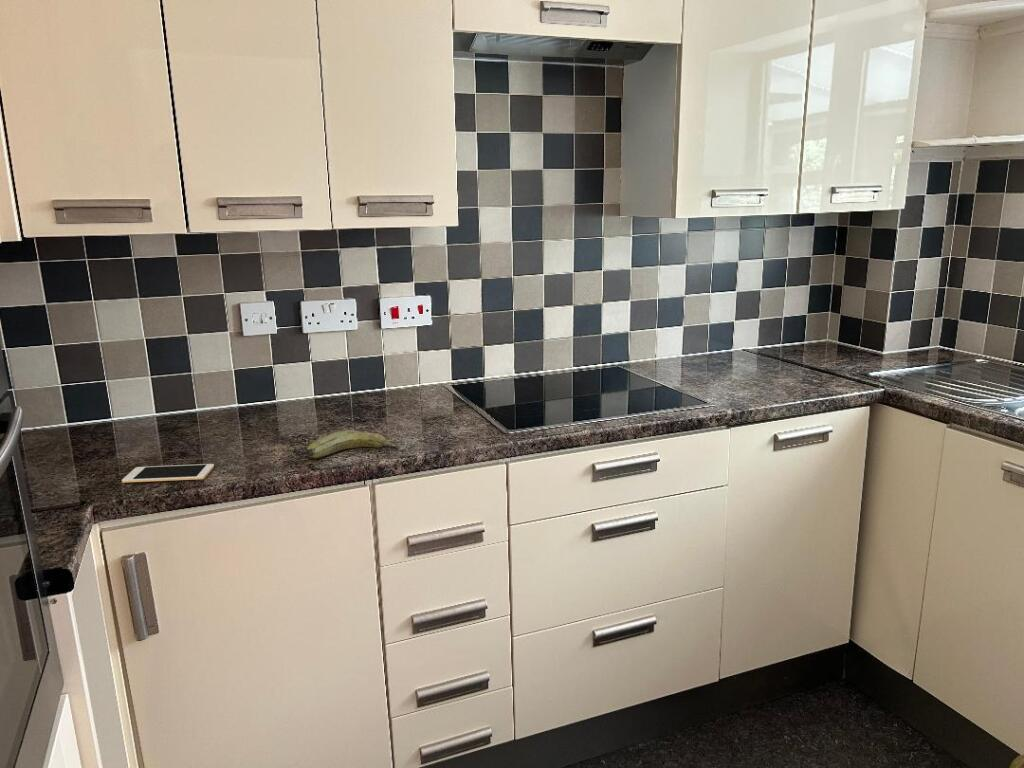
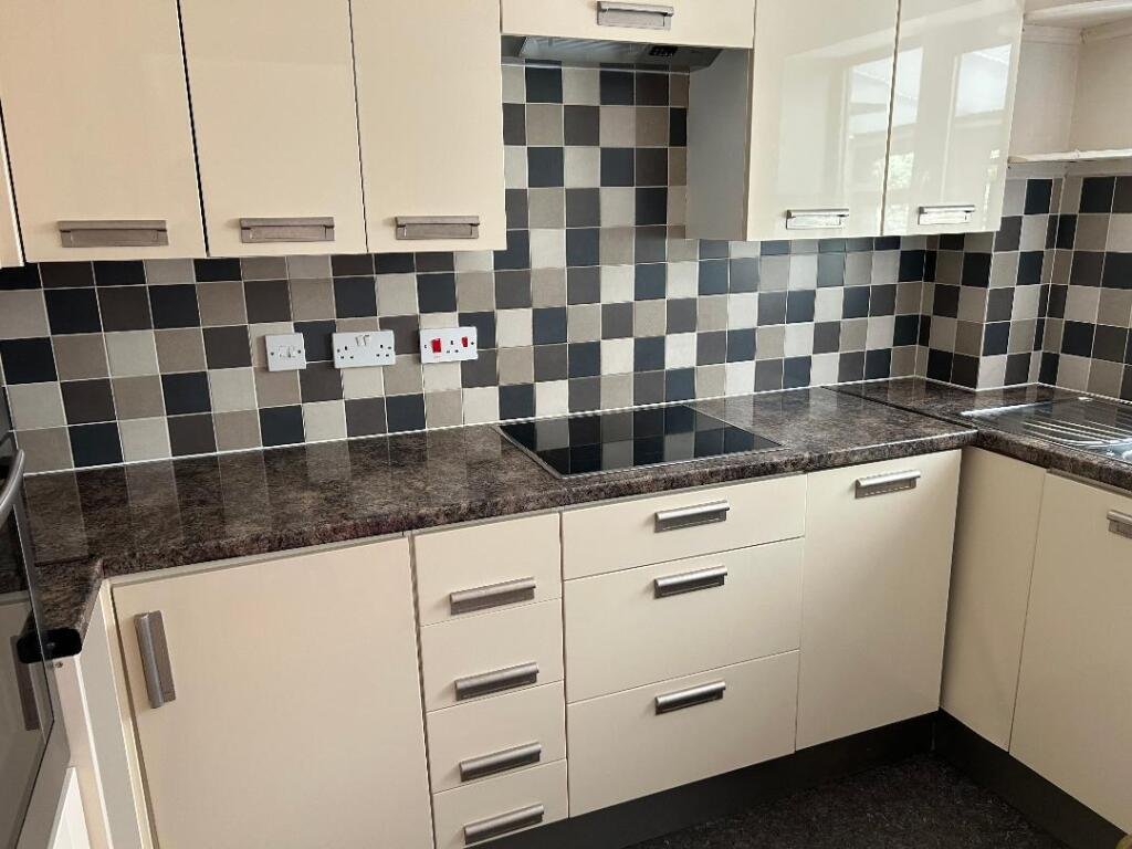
- fruit (353, 442)
- cell phone (169, 473)
